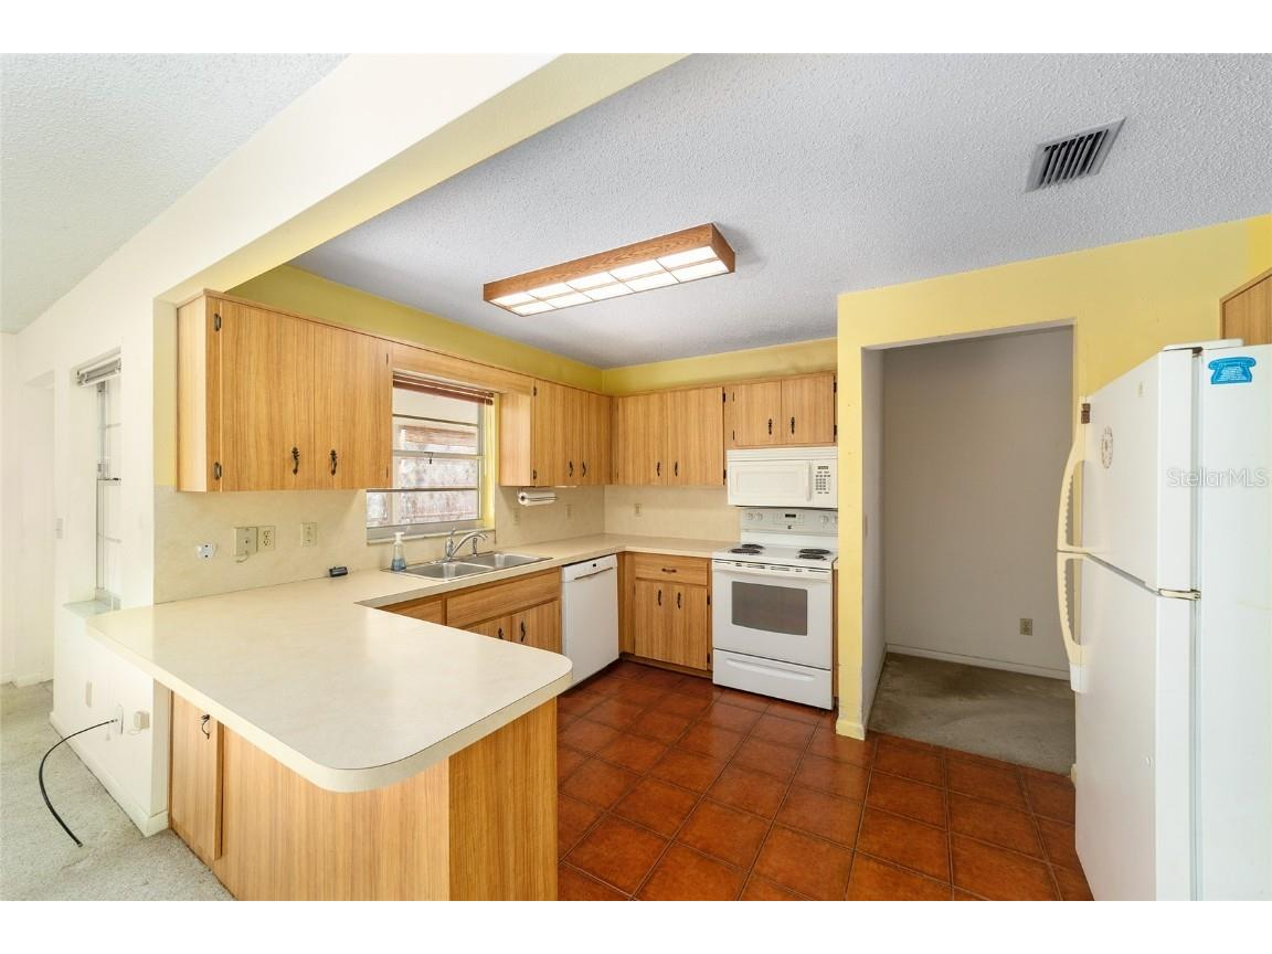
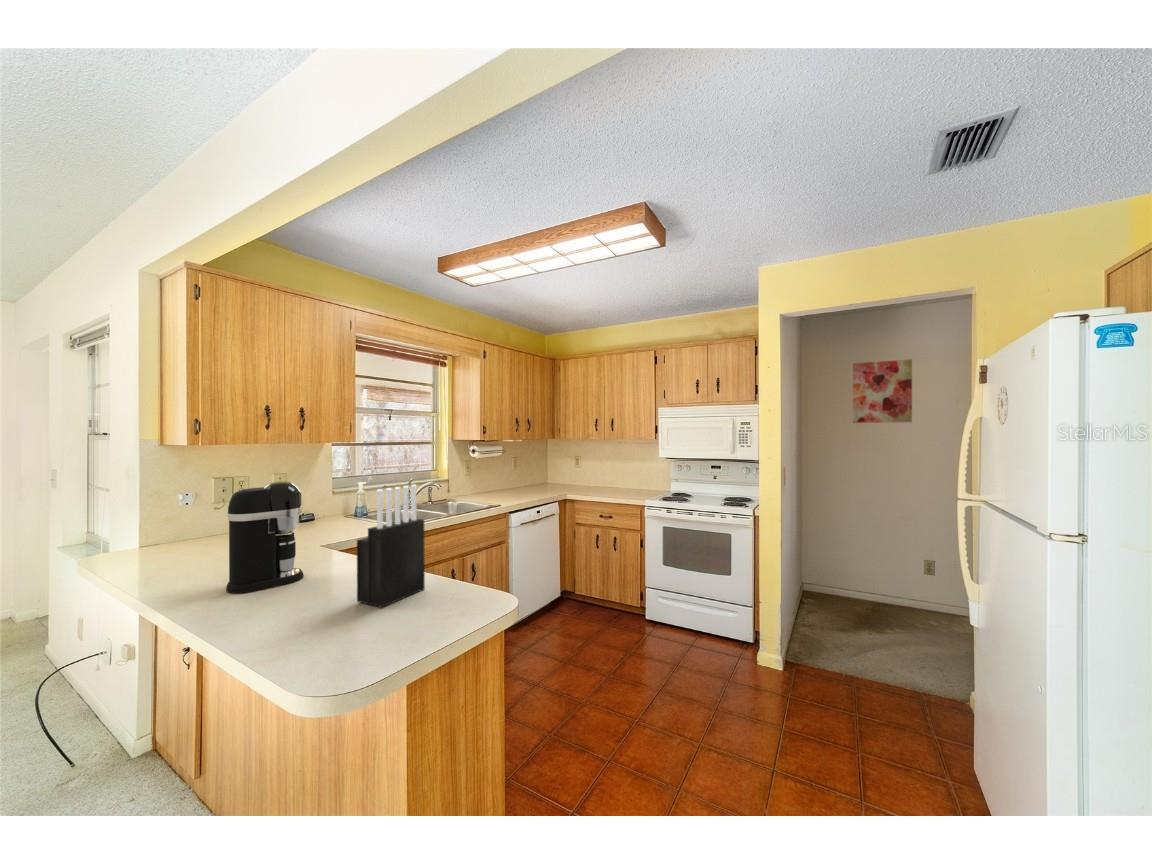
+ coffee maker (266, 532)
+ wall art (881, 392)
+ knife block (389, 540)
